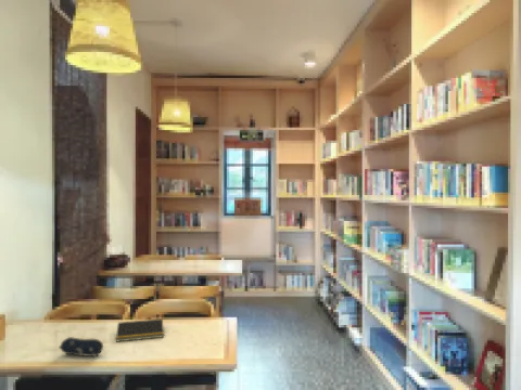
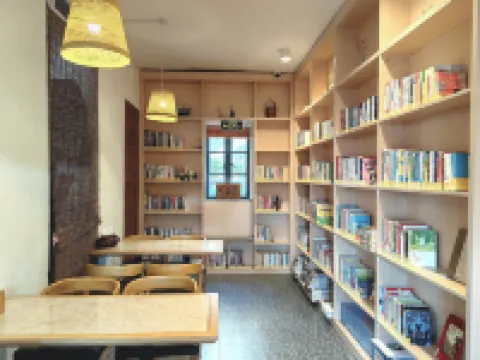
- pencil case (81, 347)
- notepad (140, 329)
